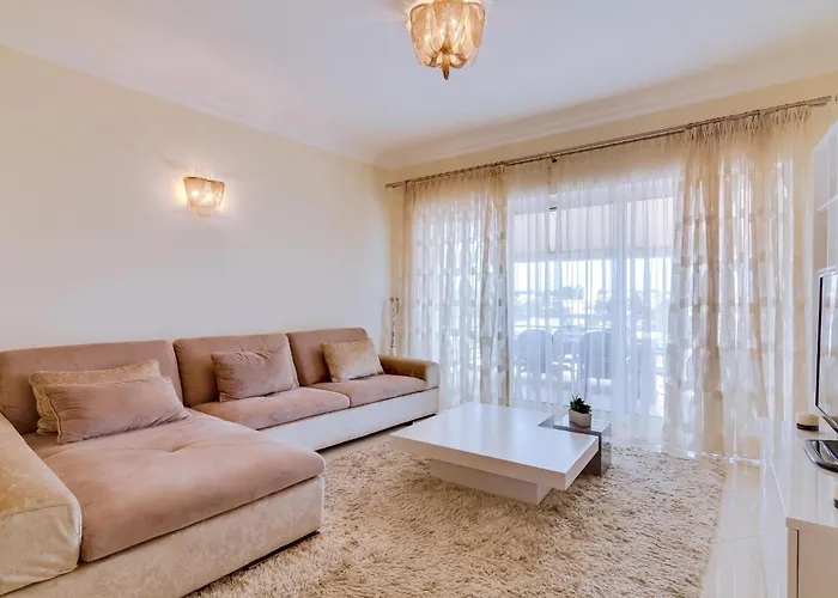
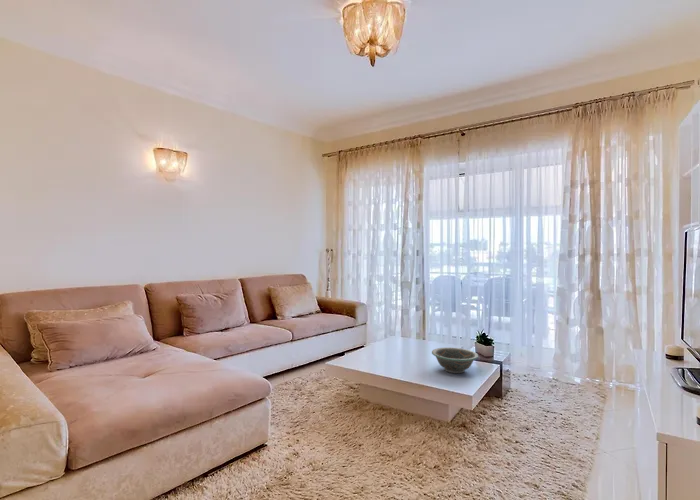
+ decorative bowl (454, 361)
